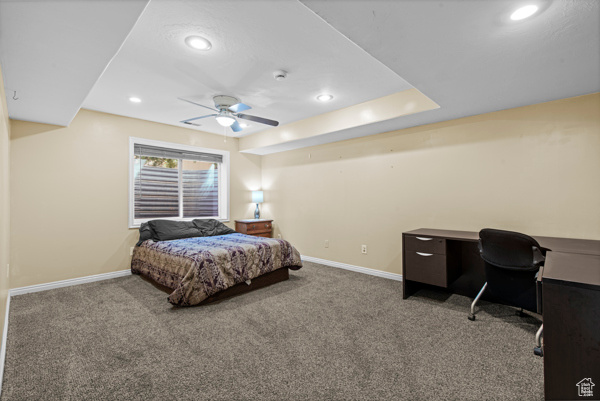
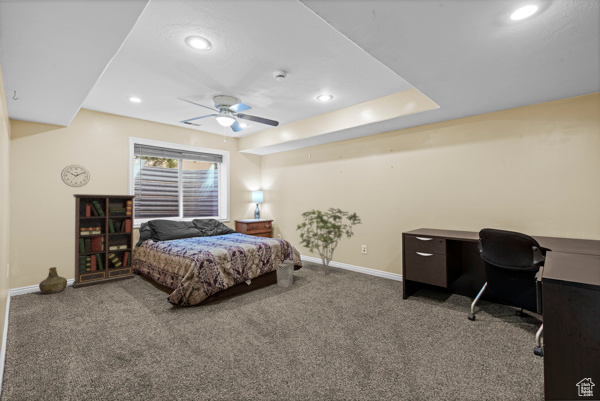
+ bottle (53, 279)
+ bookcase (105, 237)
+ shrub (327, 240)
+ wastebasket (285, 273)
+ wall clock (75, 176)
